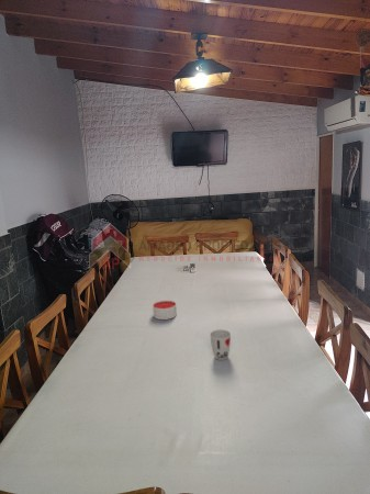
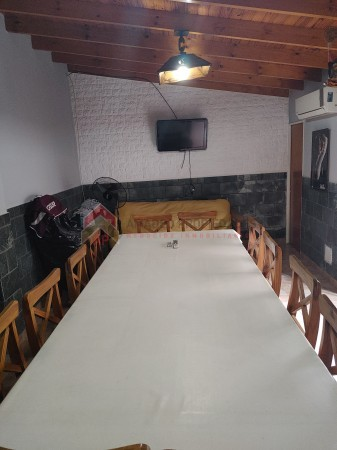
- cup (221, 345)
- candle (165, 308)
